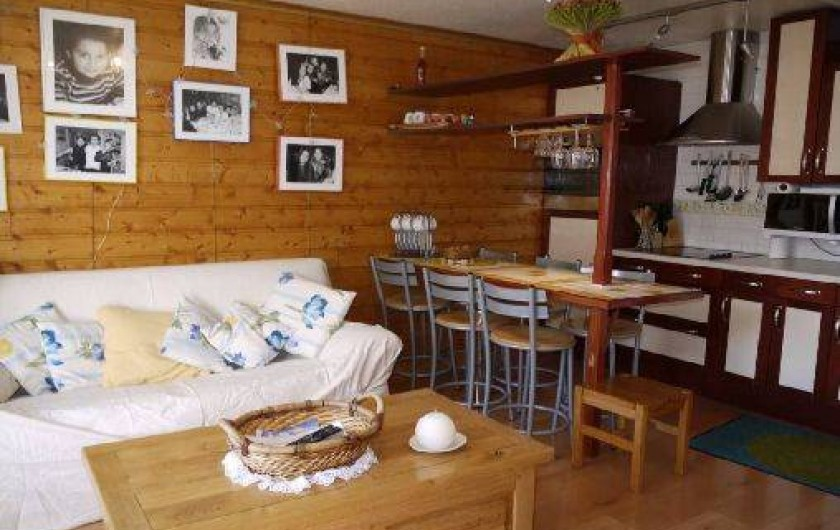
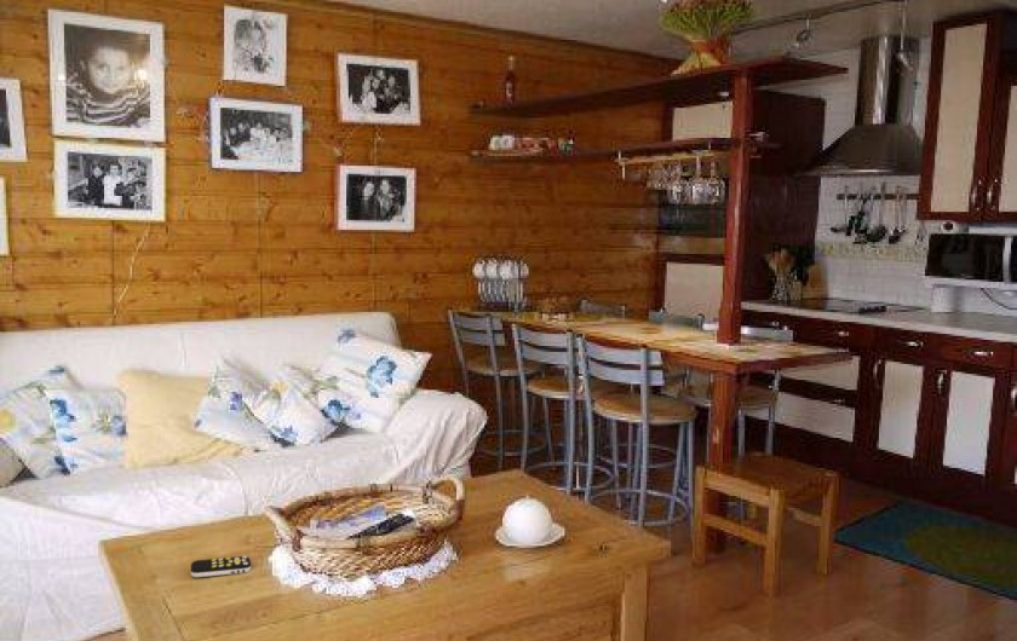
+ remote control (220, 566)
